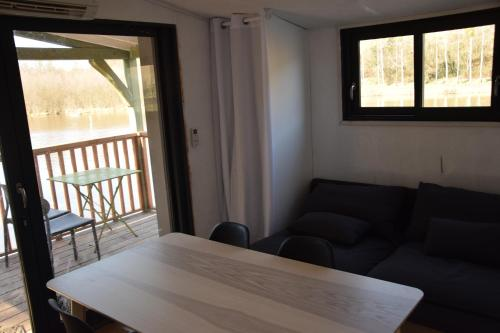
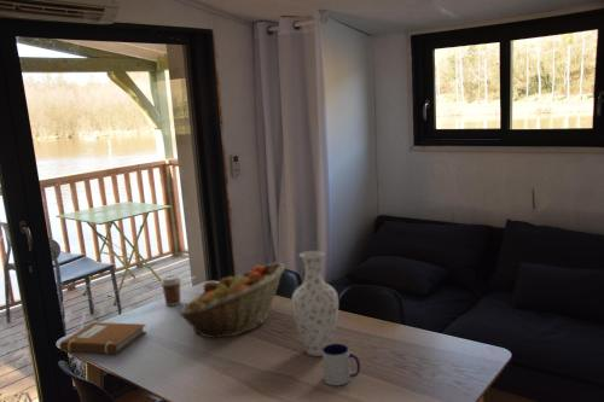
+ vase (314, 303)
+ coffee cup (172, 290)
+ notebook (101, 337)
+ fruit basket (234, 296)
+ mug (341, 365)
